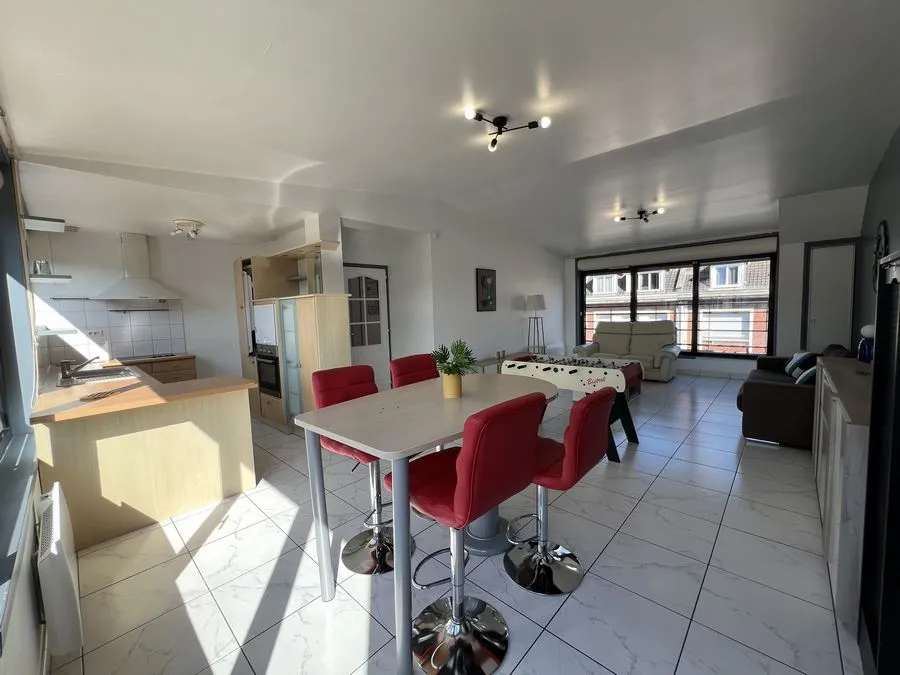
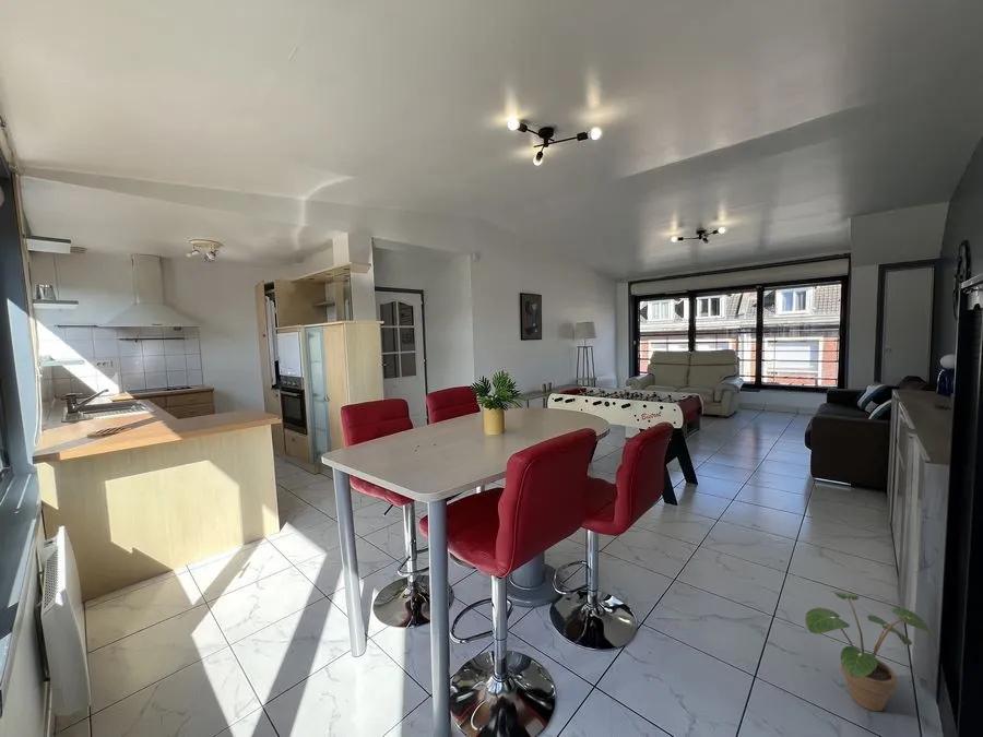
+ potted plant (866, 653)
